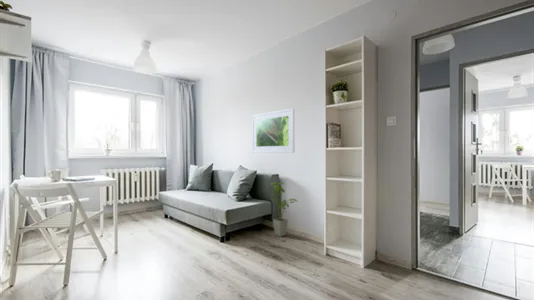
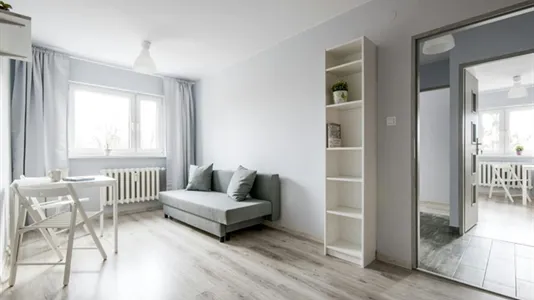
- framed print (271, 132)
- house plant (280, 209)
